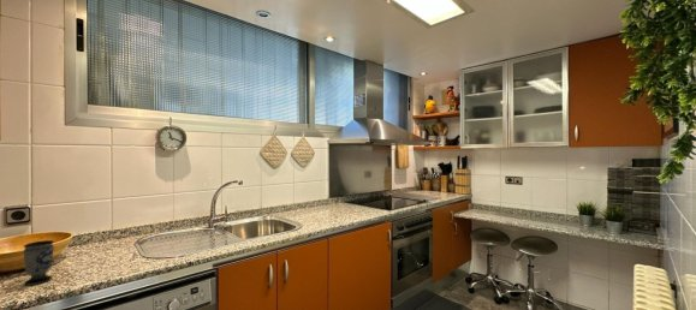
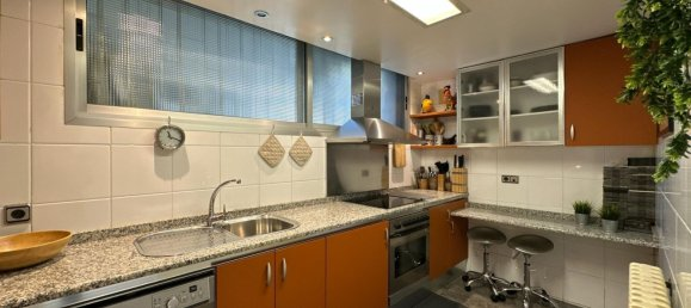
- cup (38, 262)
